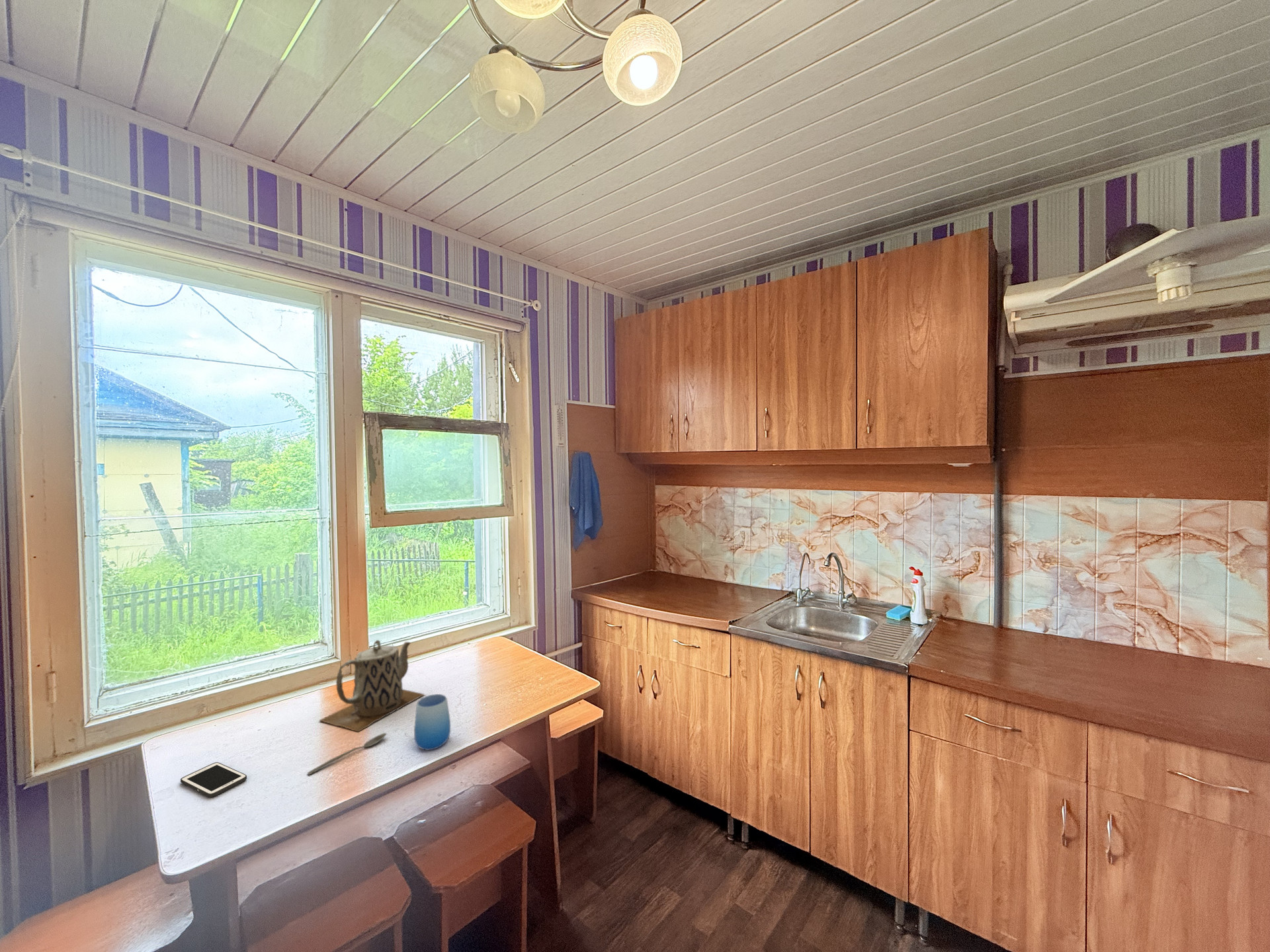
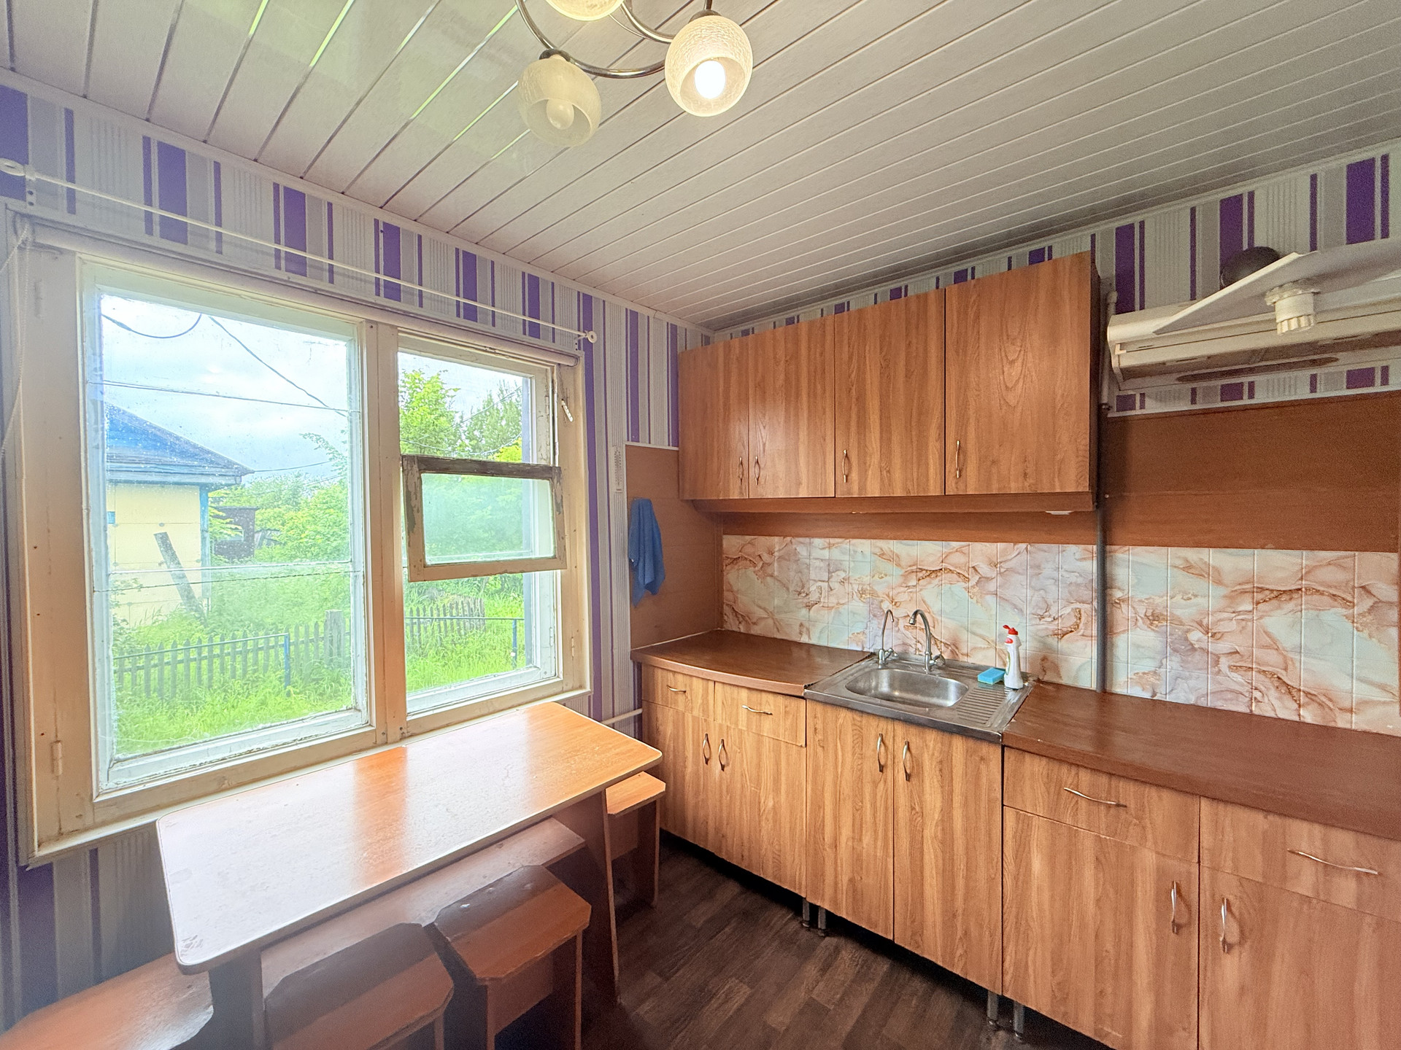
- spoon (349, 752)
- teapot (374, 674)
- cup (432, 721)
- cell phone (214, 779)
